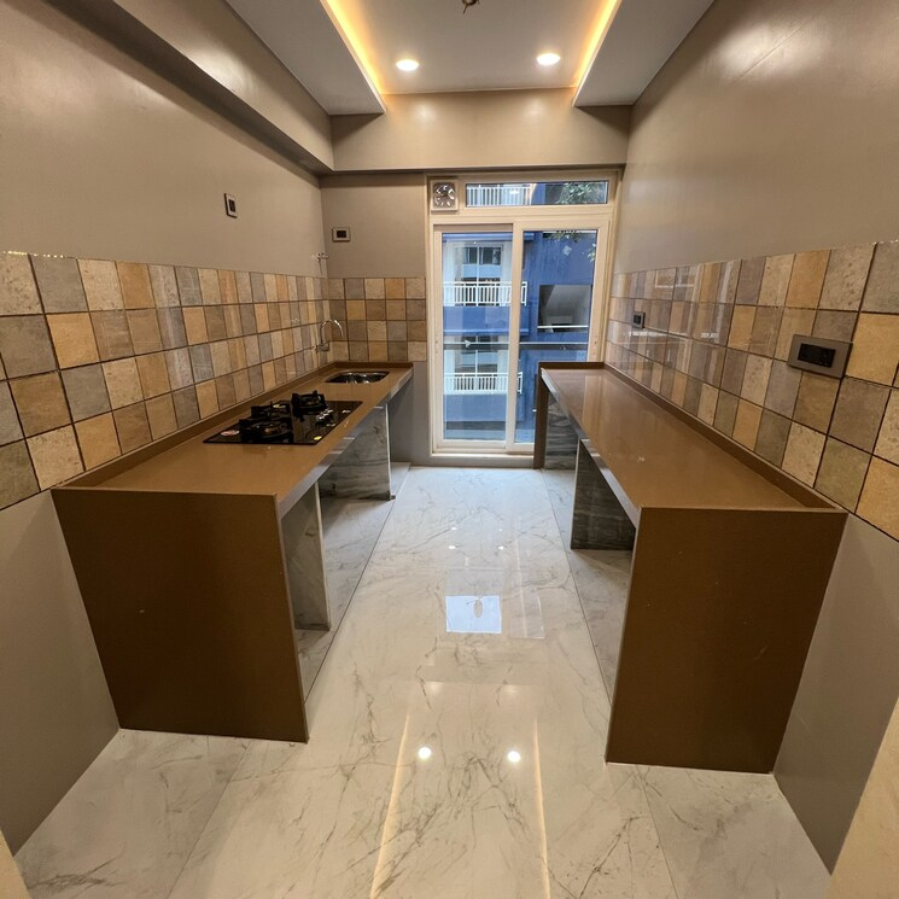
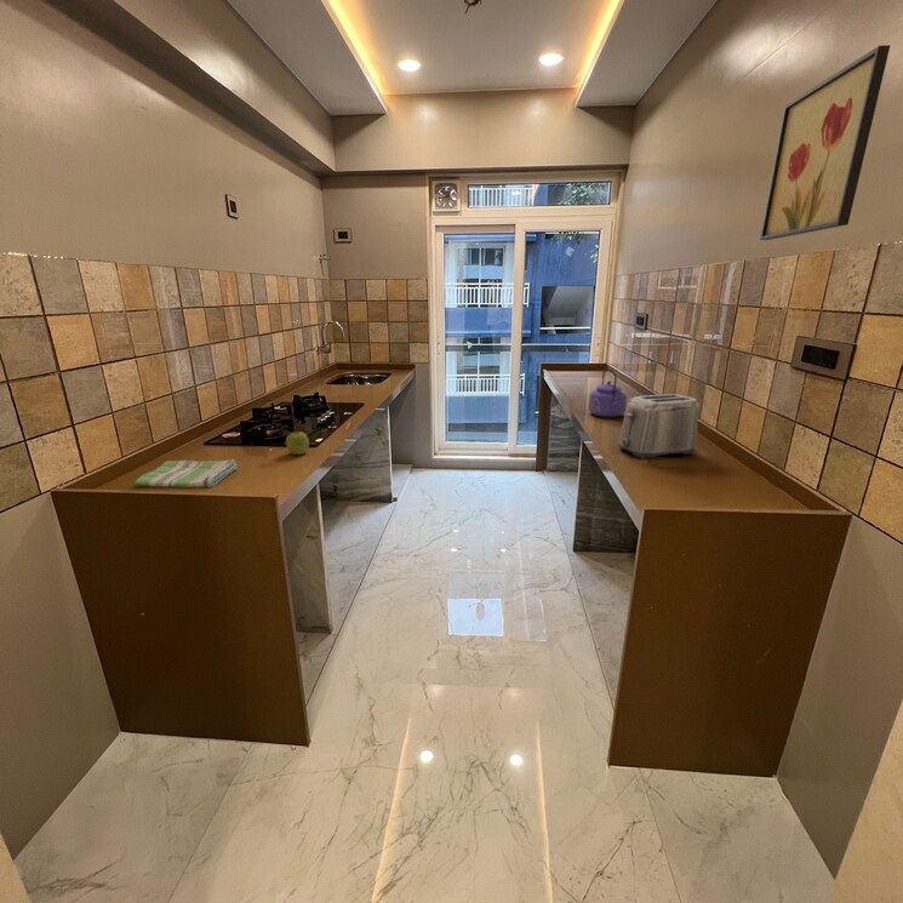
+ wall art (816, 159)
+ dish towel (188, 471)
+ kettle (610, 393)
+ fruit (297, 441)
+ toaster (662, 424)
